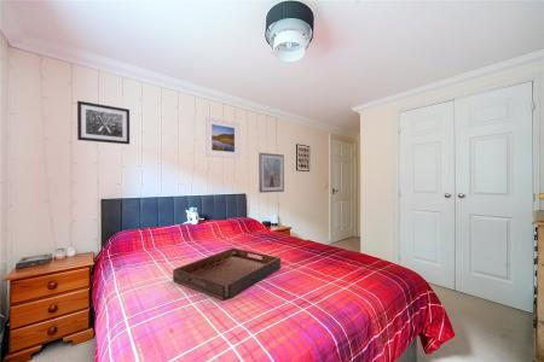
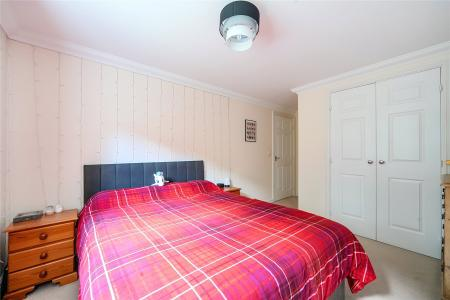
- wall art (104, 123)
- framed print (222, 138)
- picture frame (272, 173)
- serving tray (230, 268)
